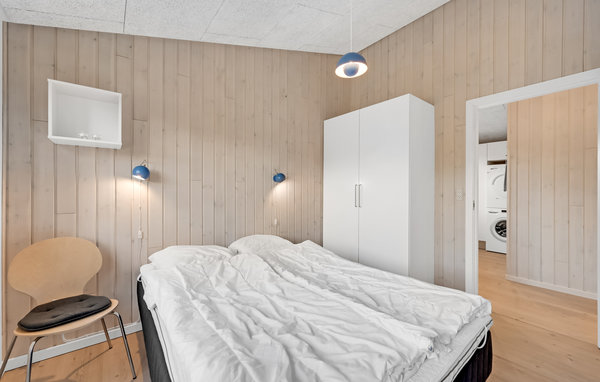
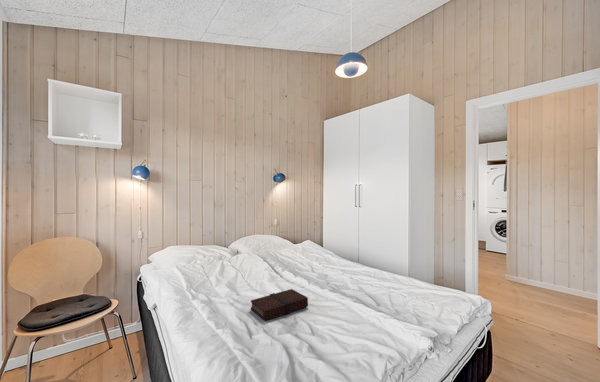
+ book (279, 303)
